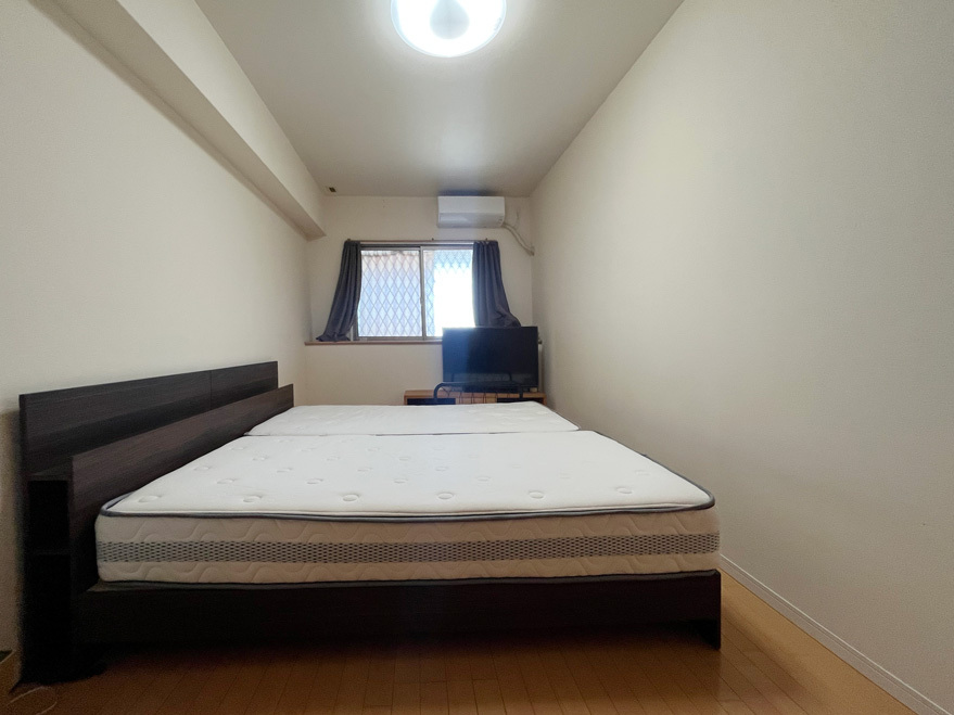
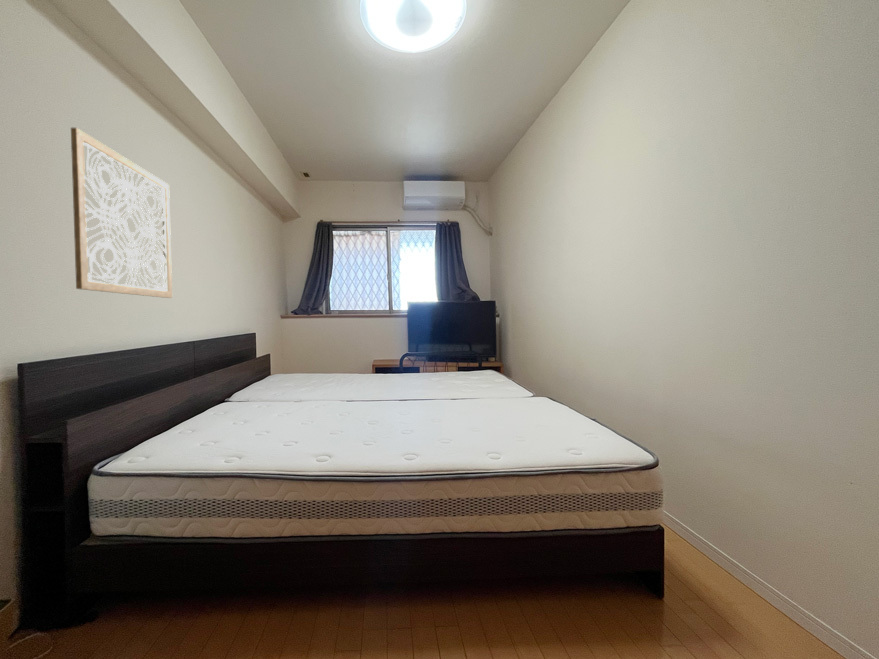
+ wall art (127, 226)
